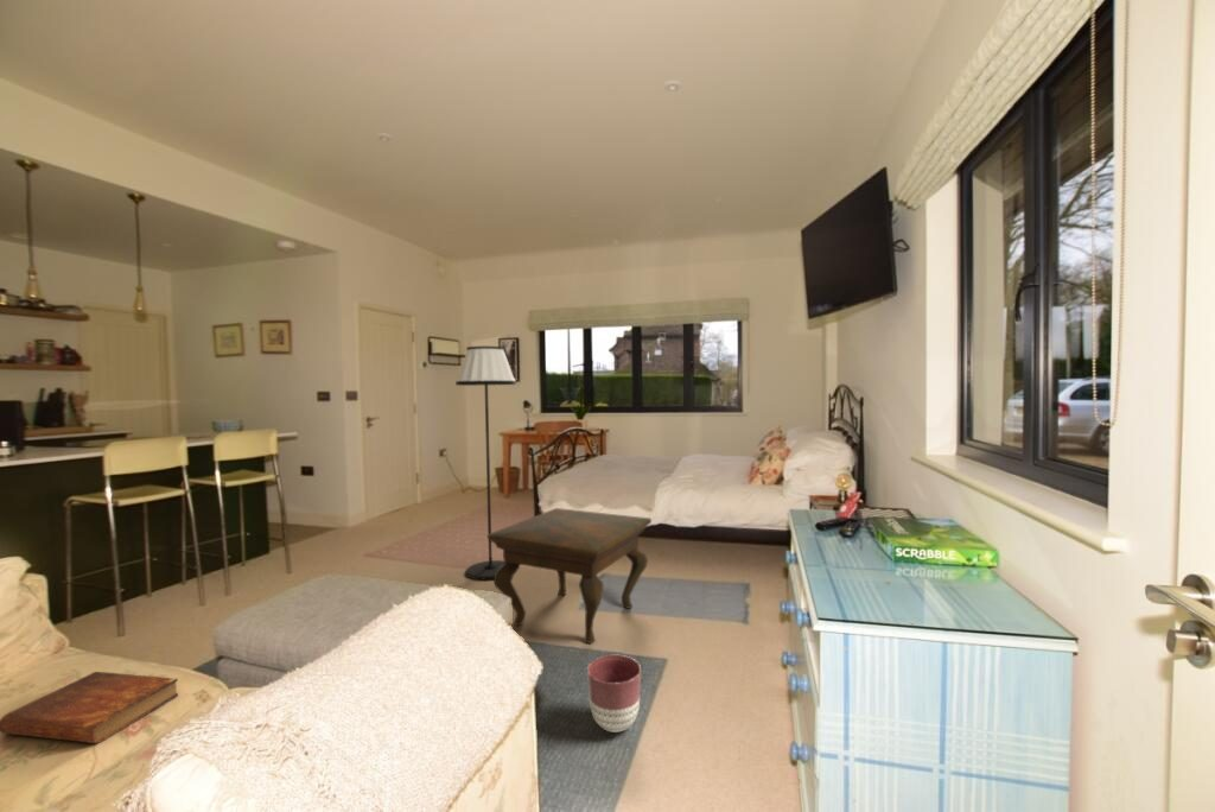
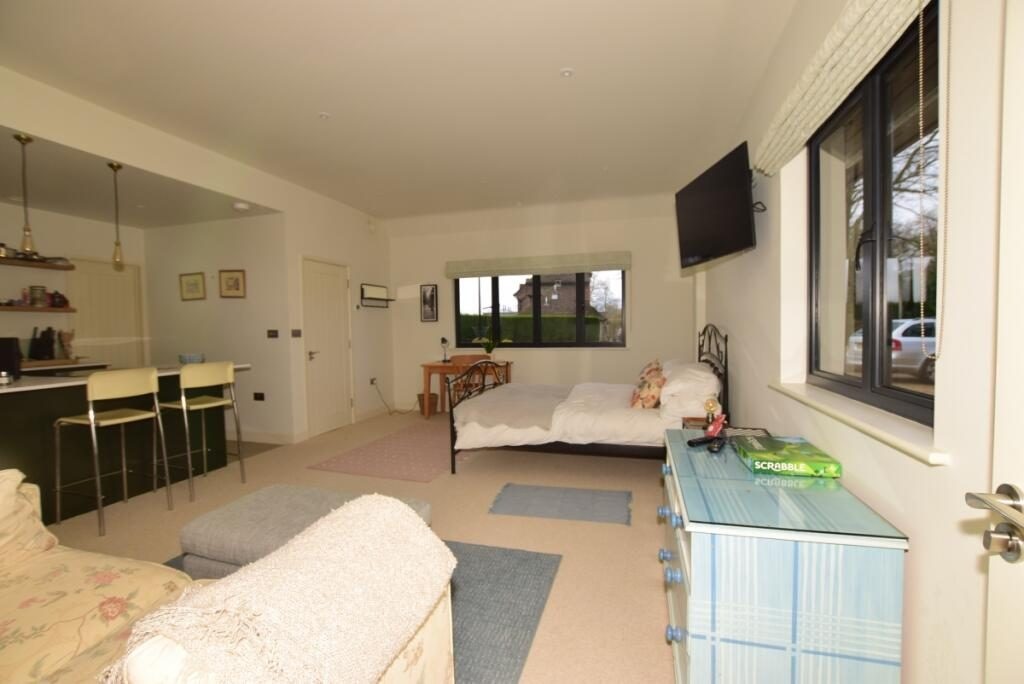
- floor lamp (488, 459)
- bible (94, 705)
- planter (615, 697)
- side table (573, 570)
